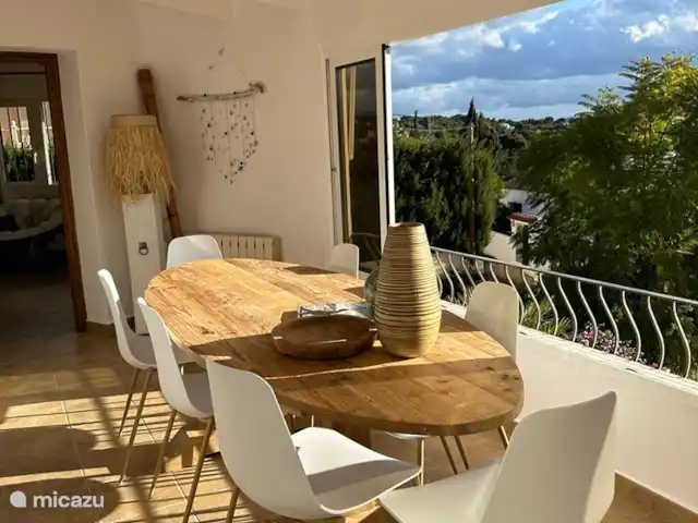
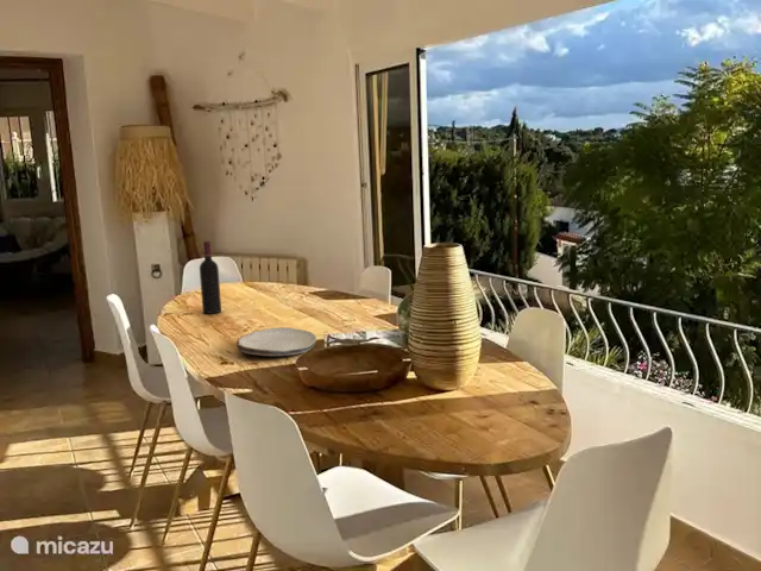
+ wine bottle (209, 276)
+ plate (277, 343)
